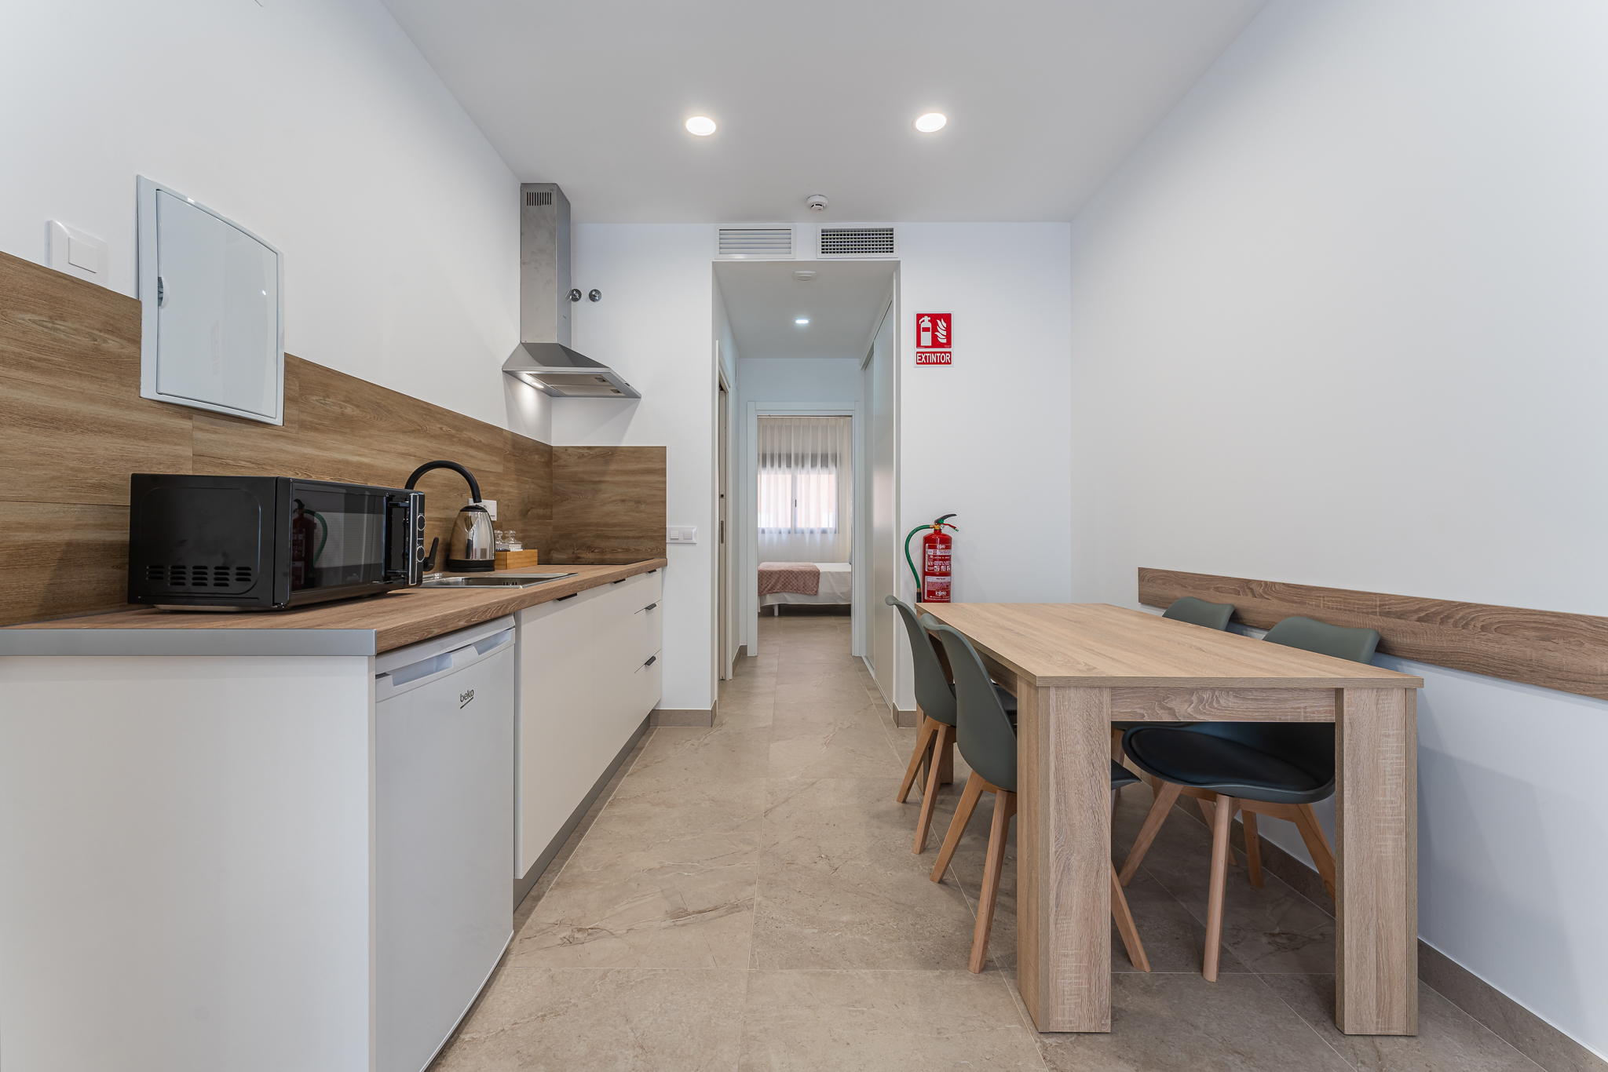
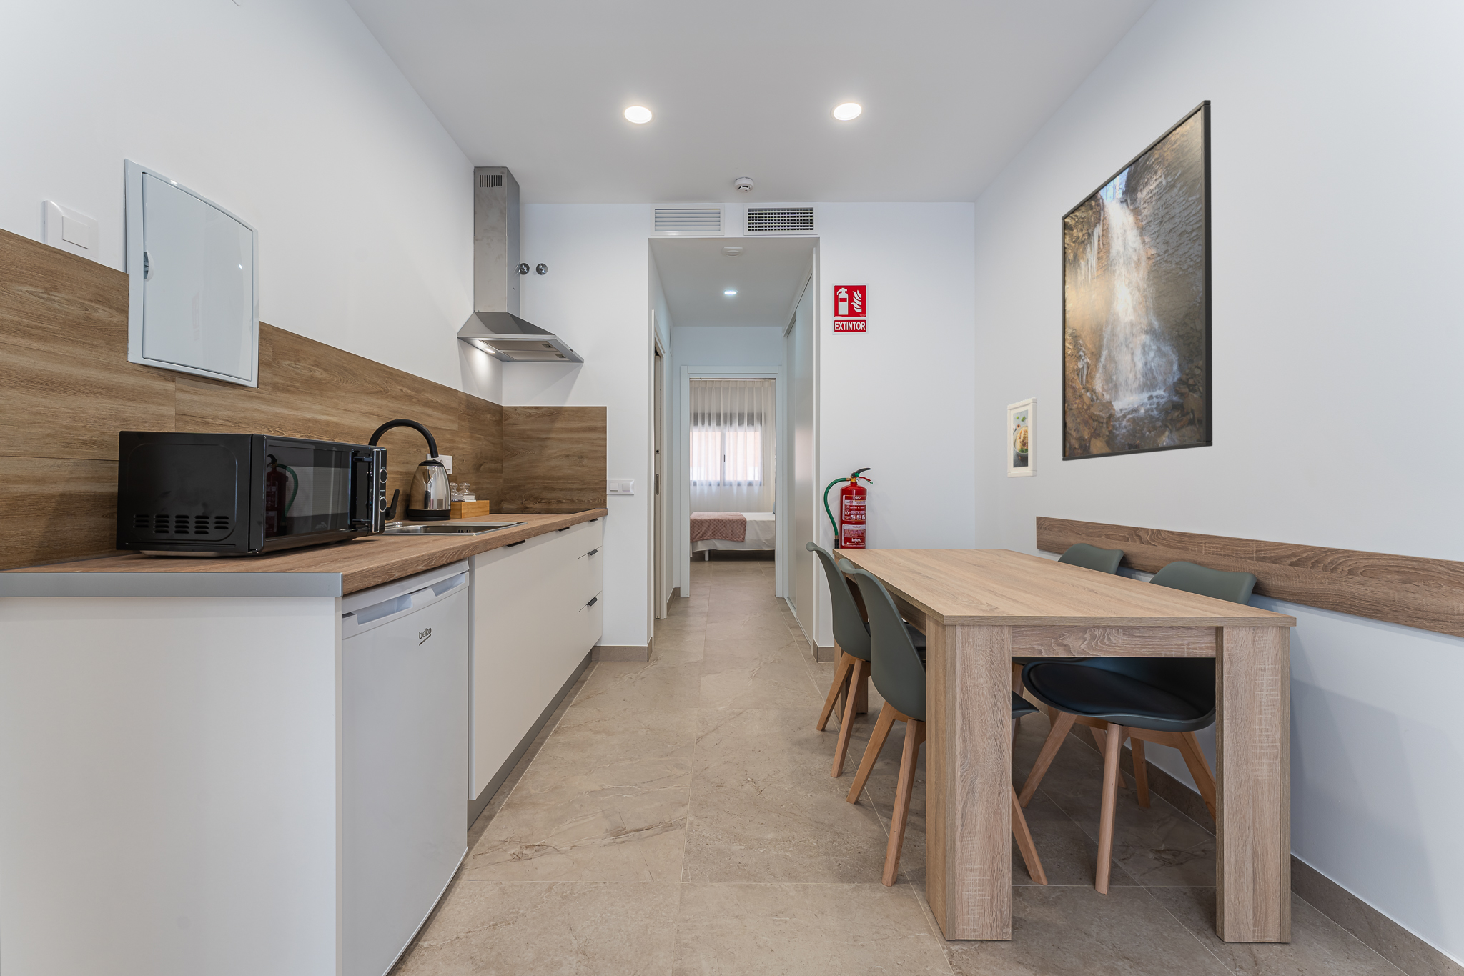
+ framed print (1022, 439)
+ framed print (1124, 310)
